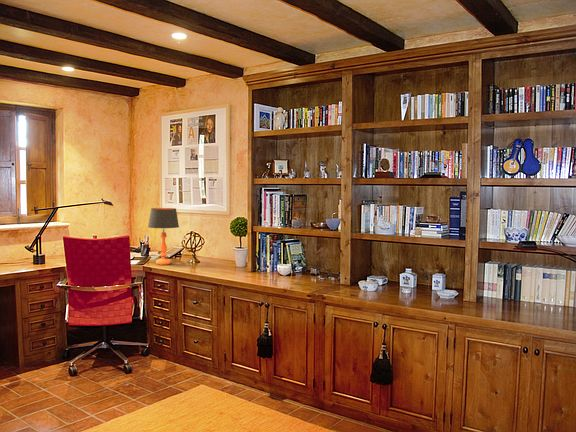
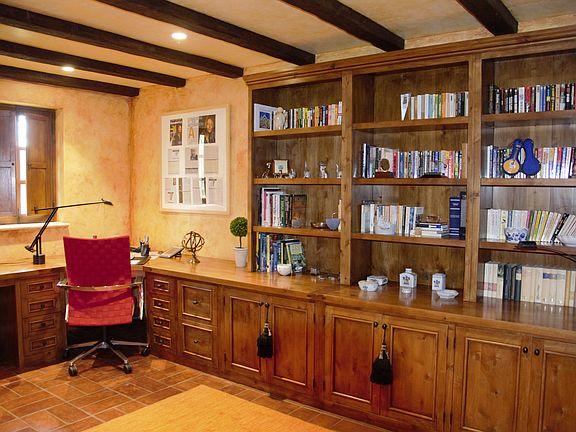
- table lamp (163, 236)
